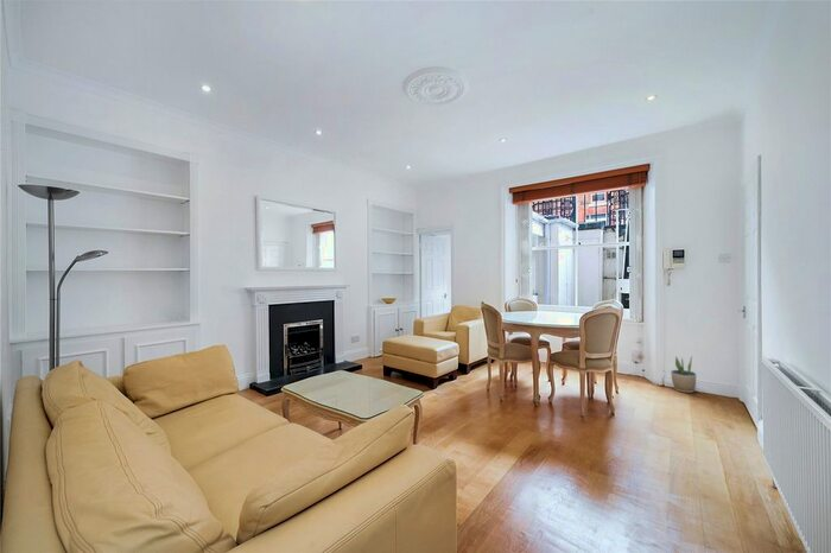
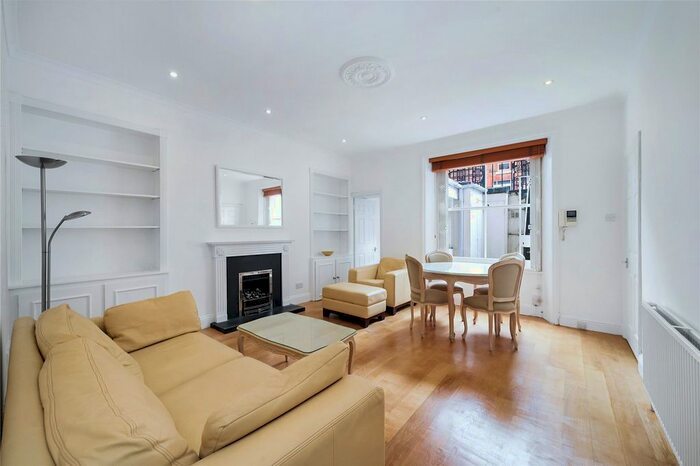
- potted plant (683, 371)
